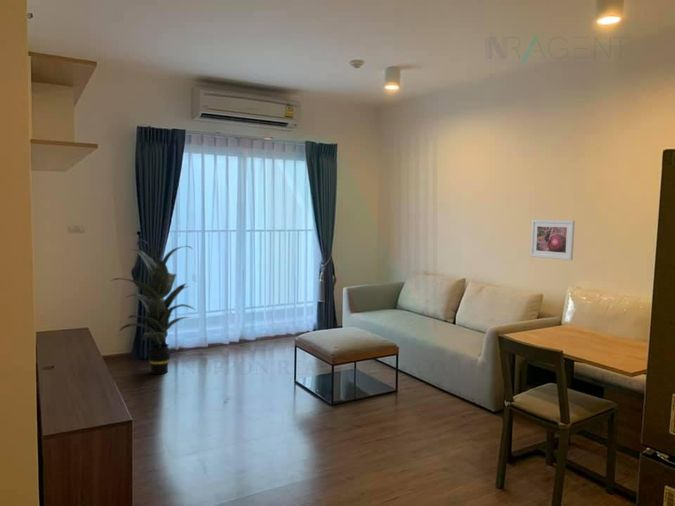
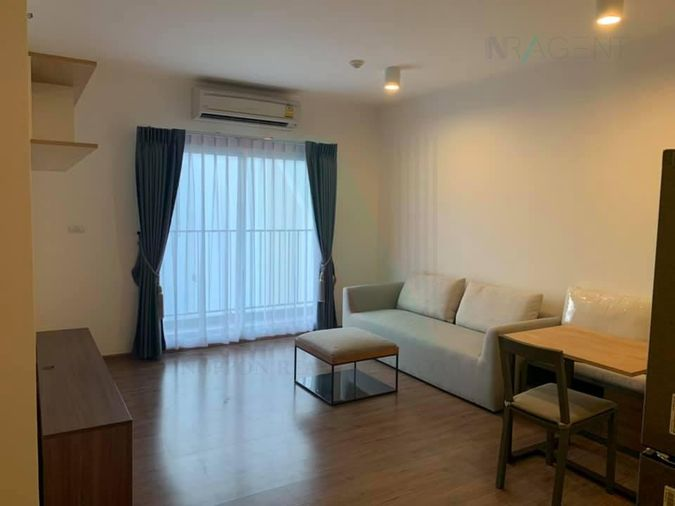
- indoor plant (154, 305)
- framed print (551, 239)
